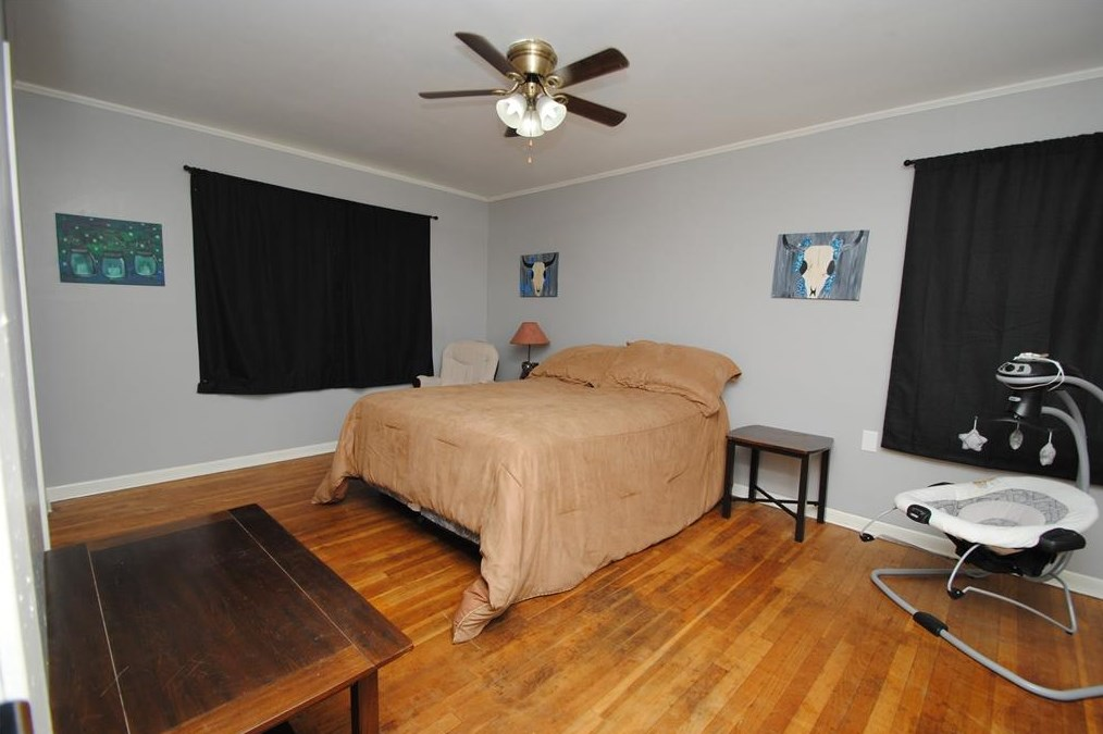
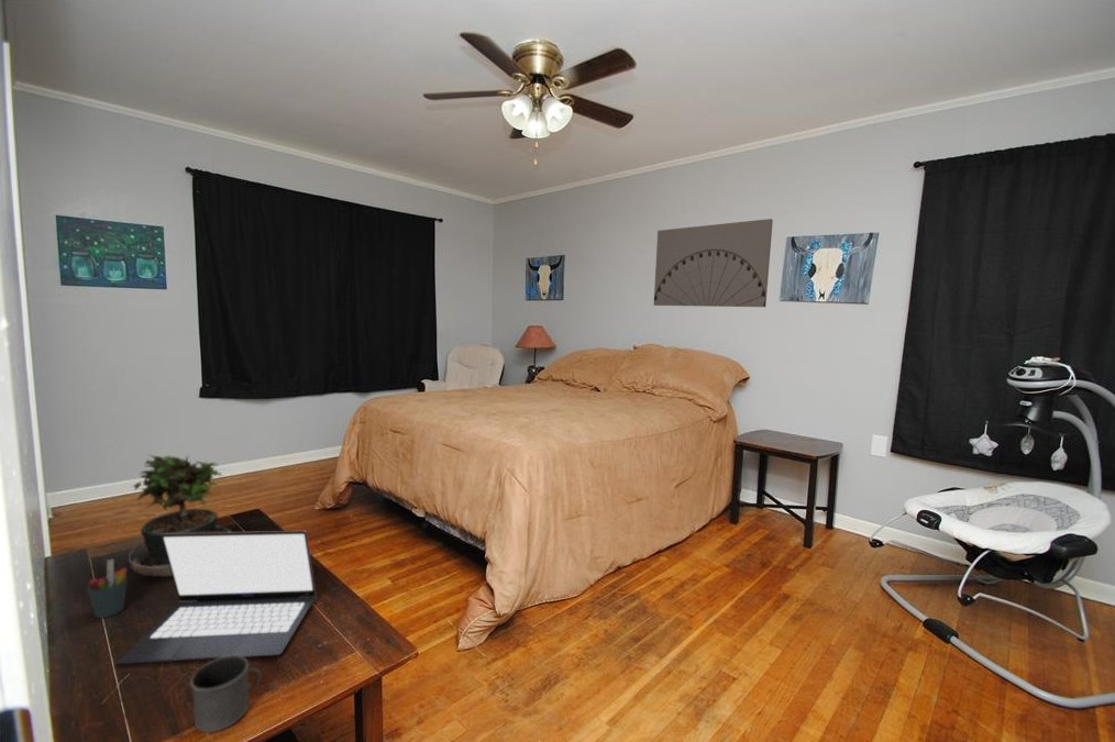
+ laptop (224, 586)
+ mug (228, 689)
+ pen holder (108, 588)
+ wall art (707, 266)
+ potted plant (177, 502)
